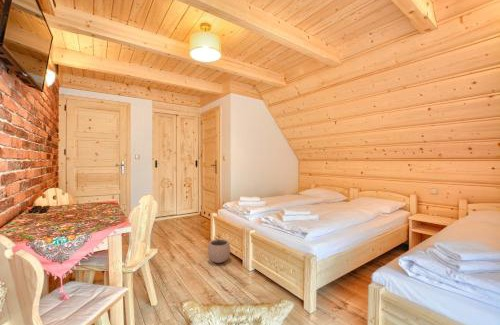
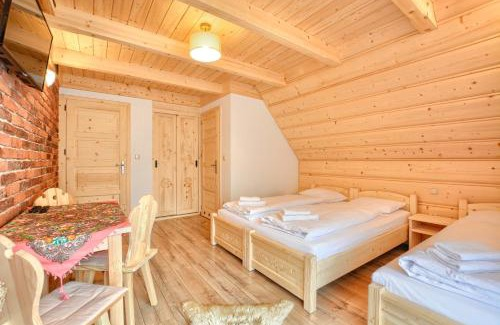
- plant pot (219, 247)
